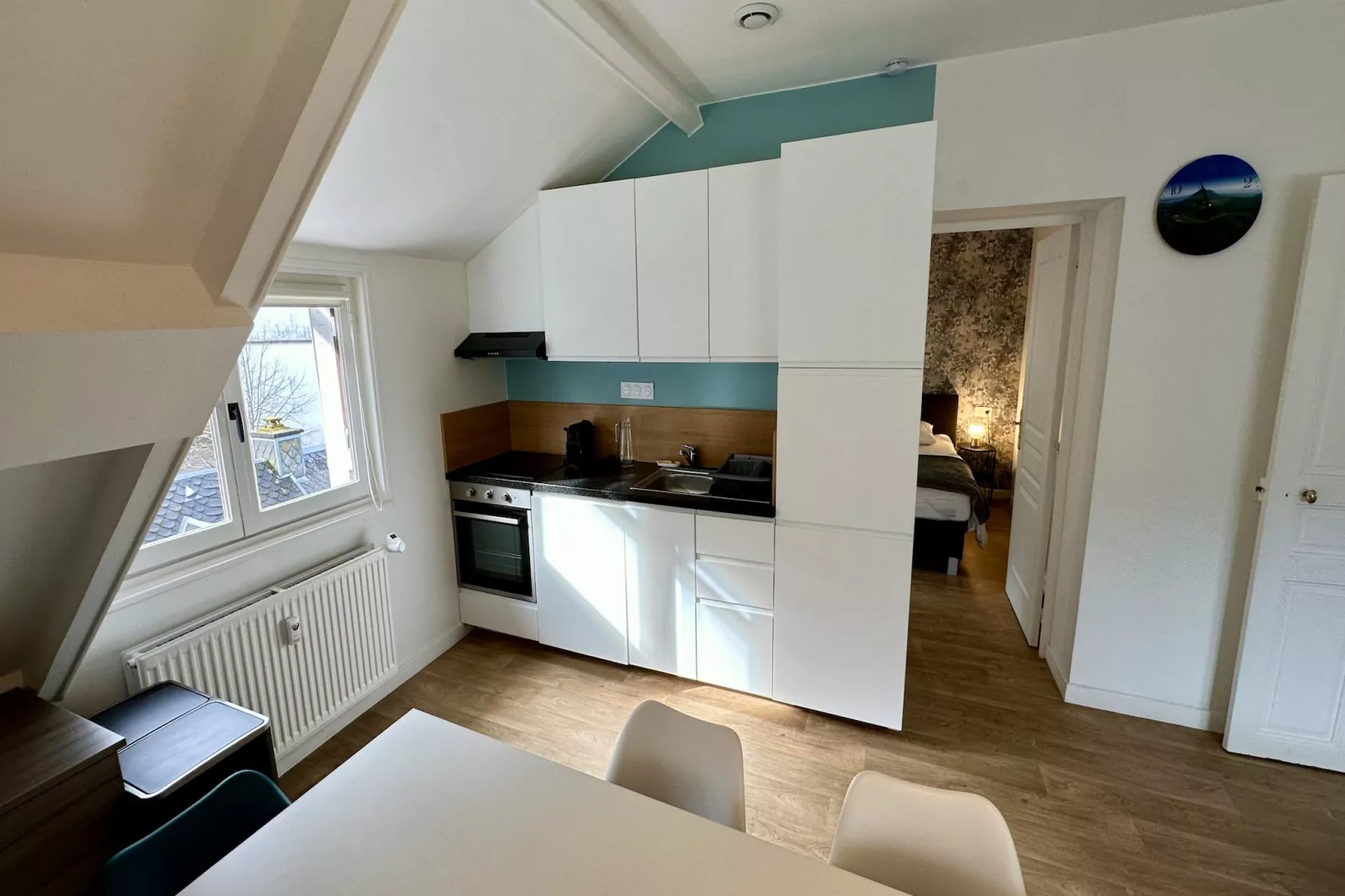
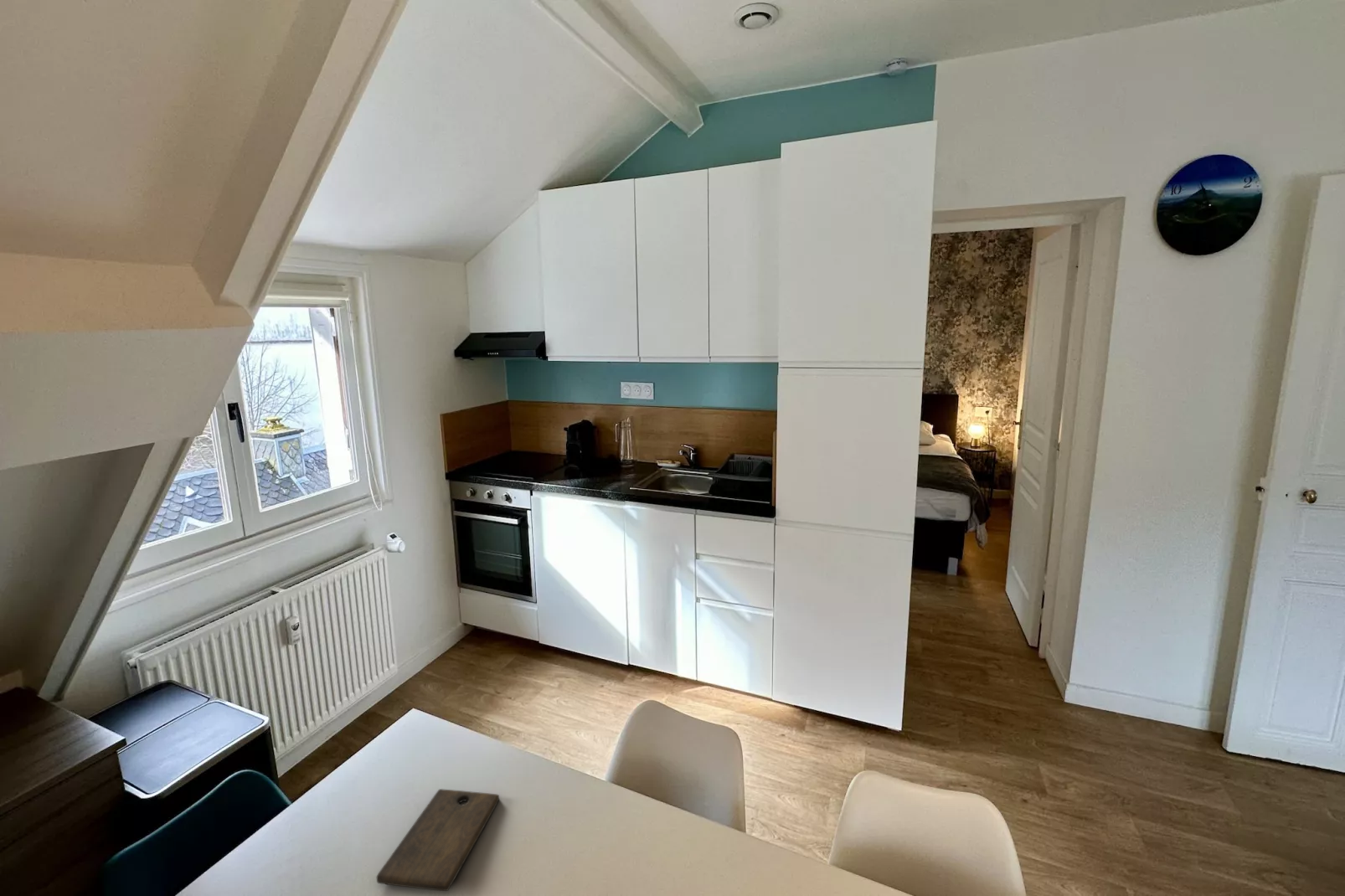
+ cutting board (443, 835)
